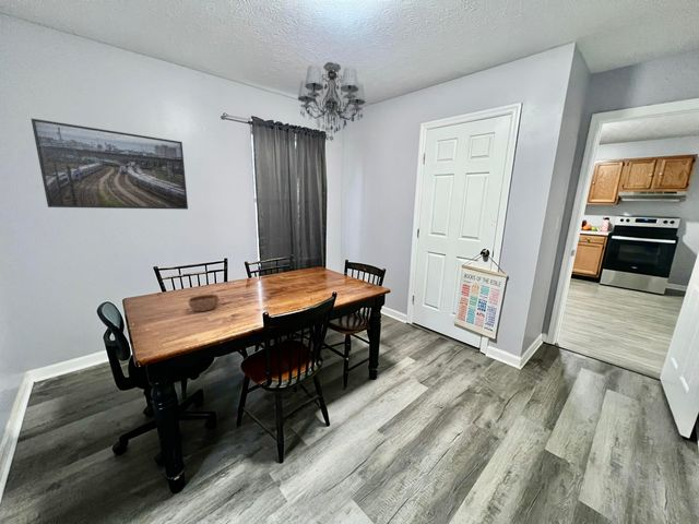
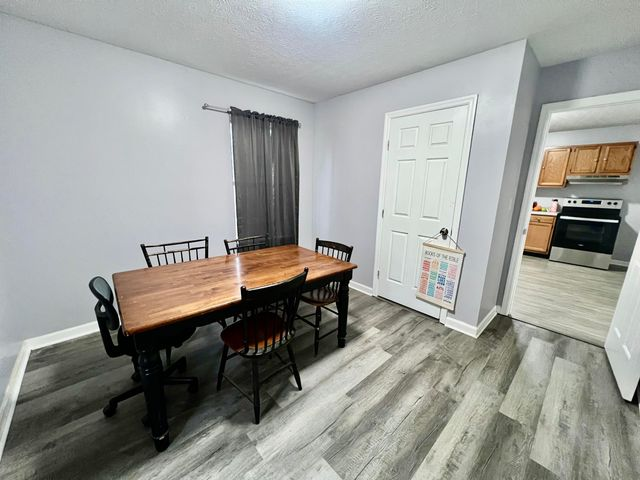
- chandelier (332, 105)
- bowl (204, 302)
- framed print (121, 170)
